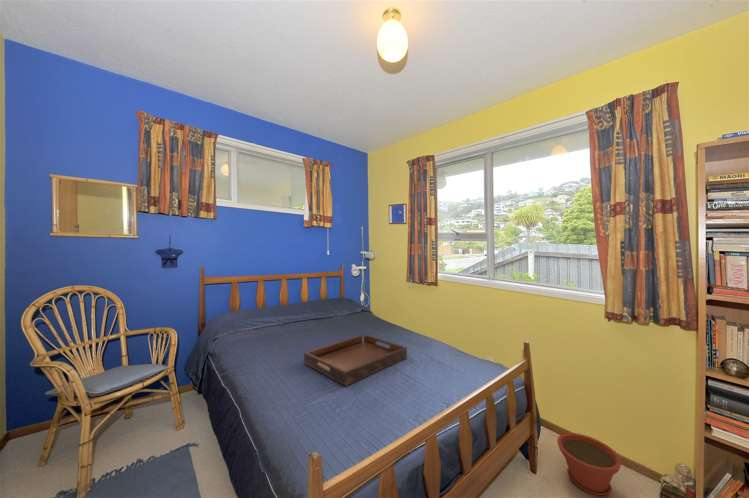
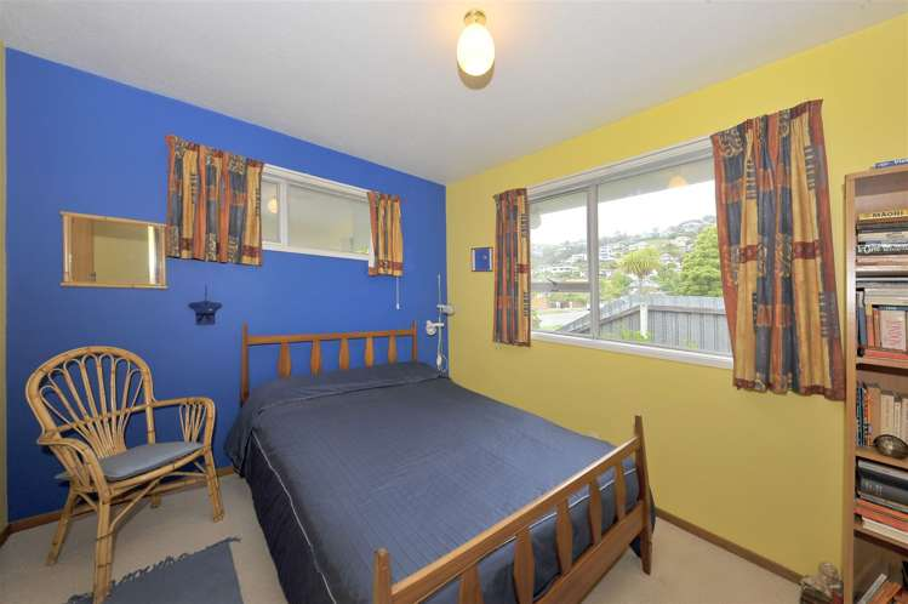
- serving tray (356, 355)
- plant pot (588, 466)
